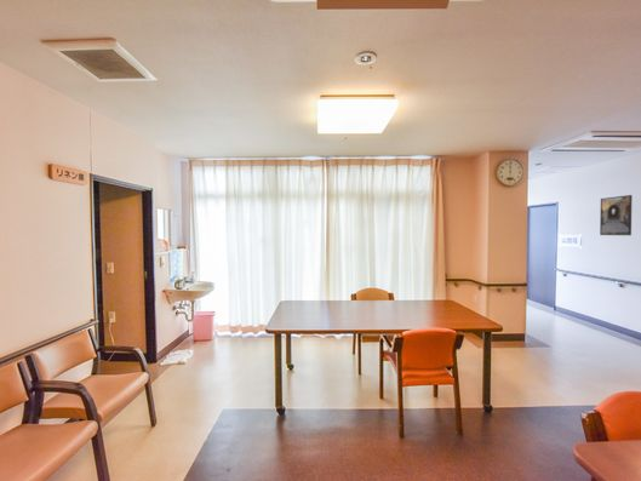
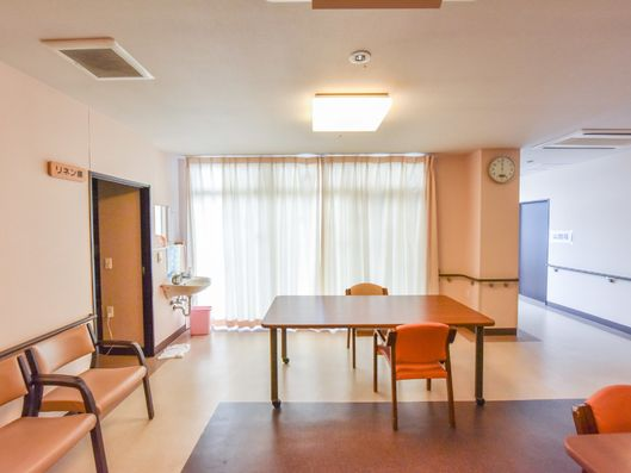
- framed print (614, 216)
